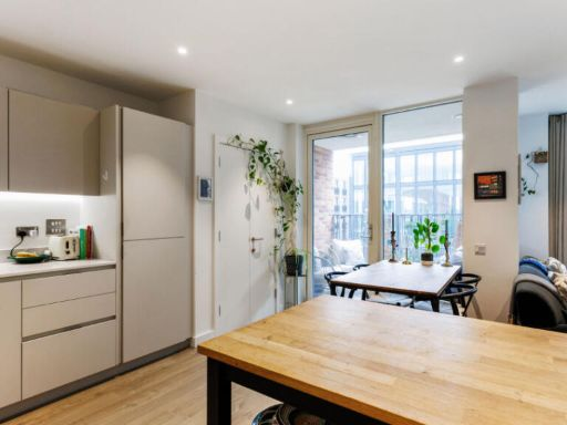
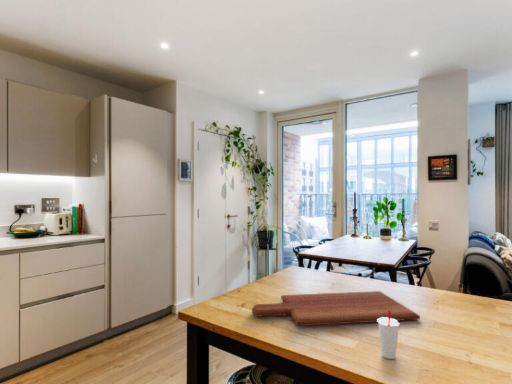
+ cup (388, 333)
+ cutting board (340, 306)
